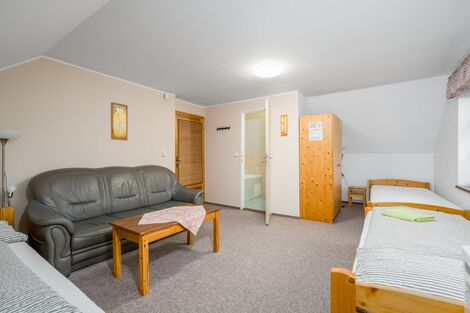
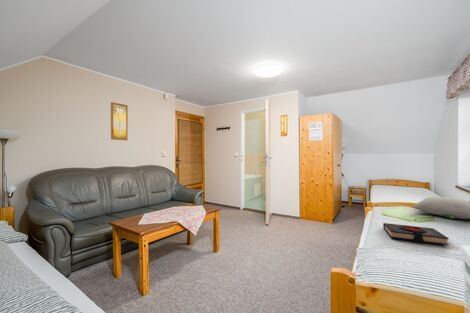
+ book (412, 231)
+ pillow (447, 206)
